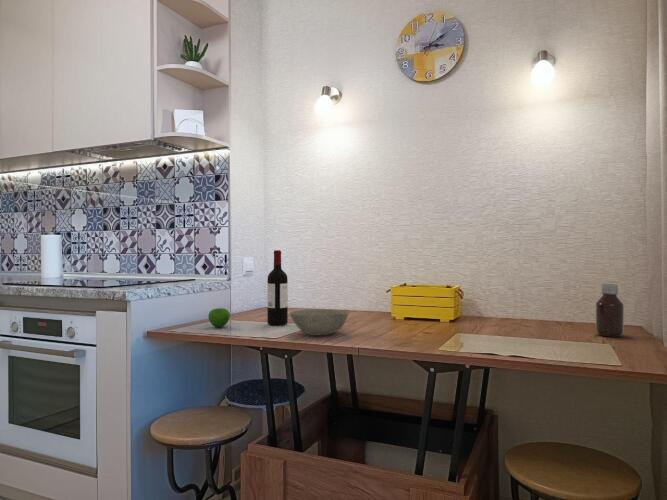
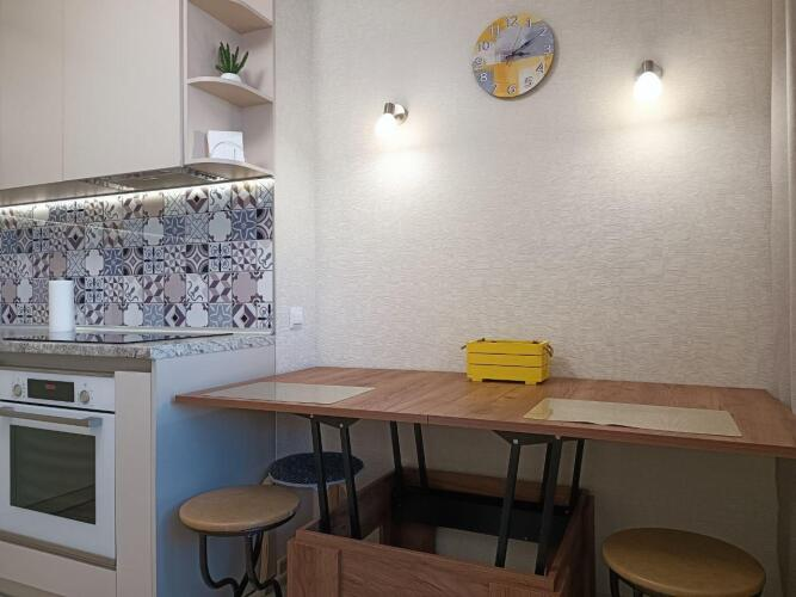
- bowl (319, 322)
- wine bottle (277, 287)
- bottle (609, 309)
- apple (219, 317)
